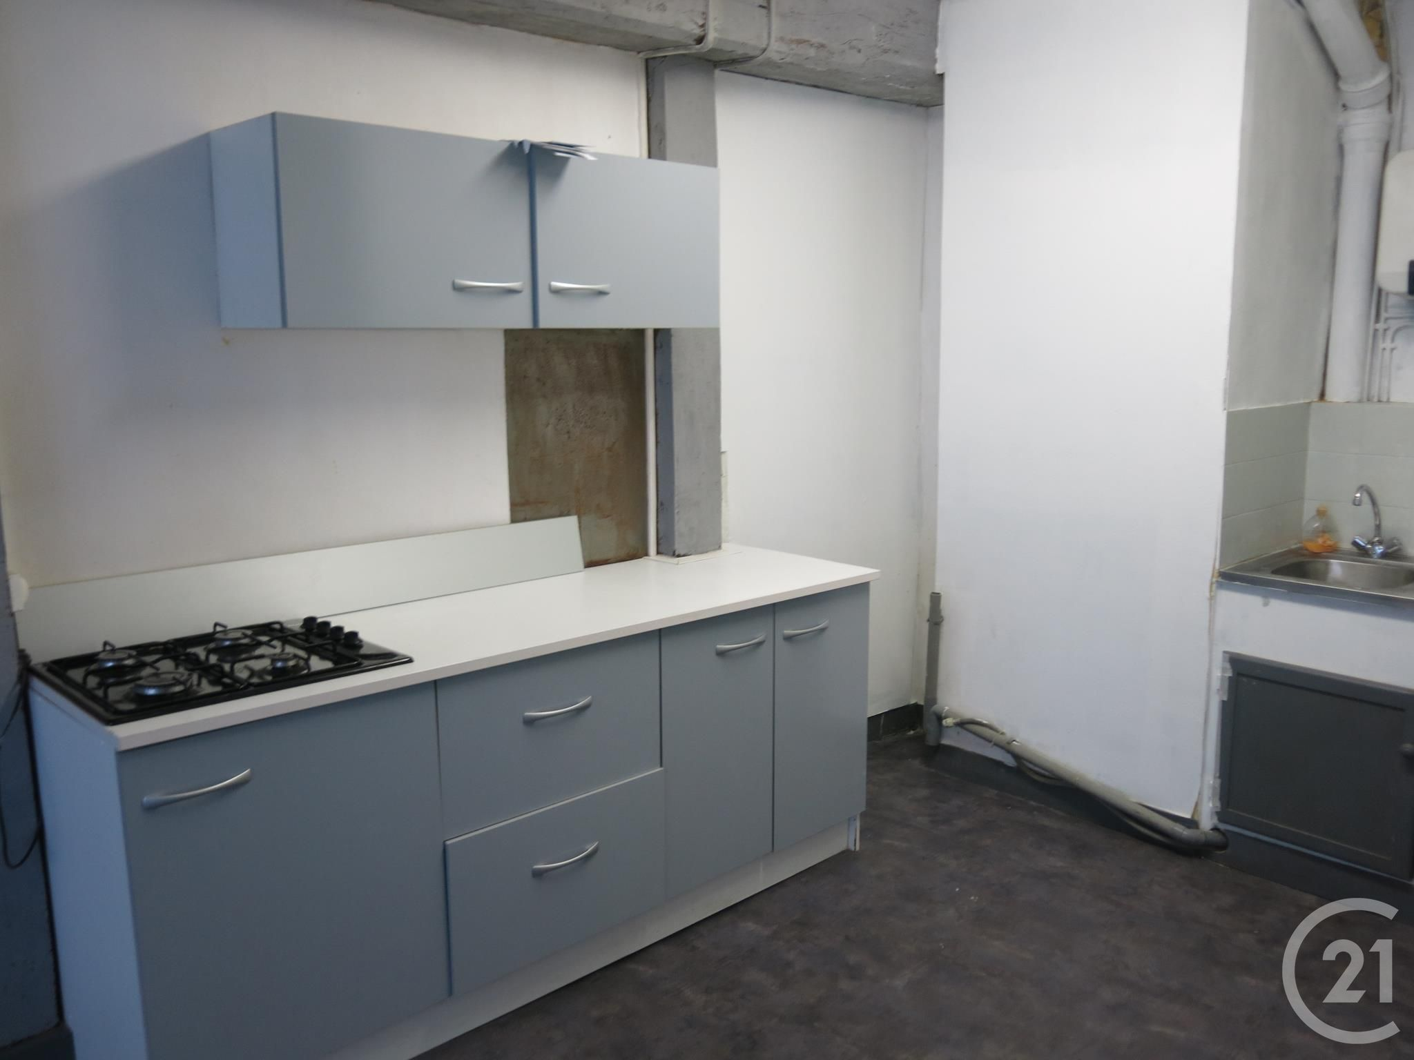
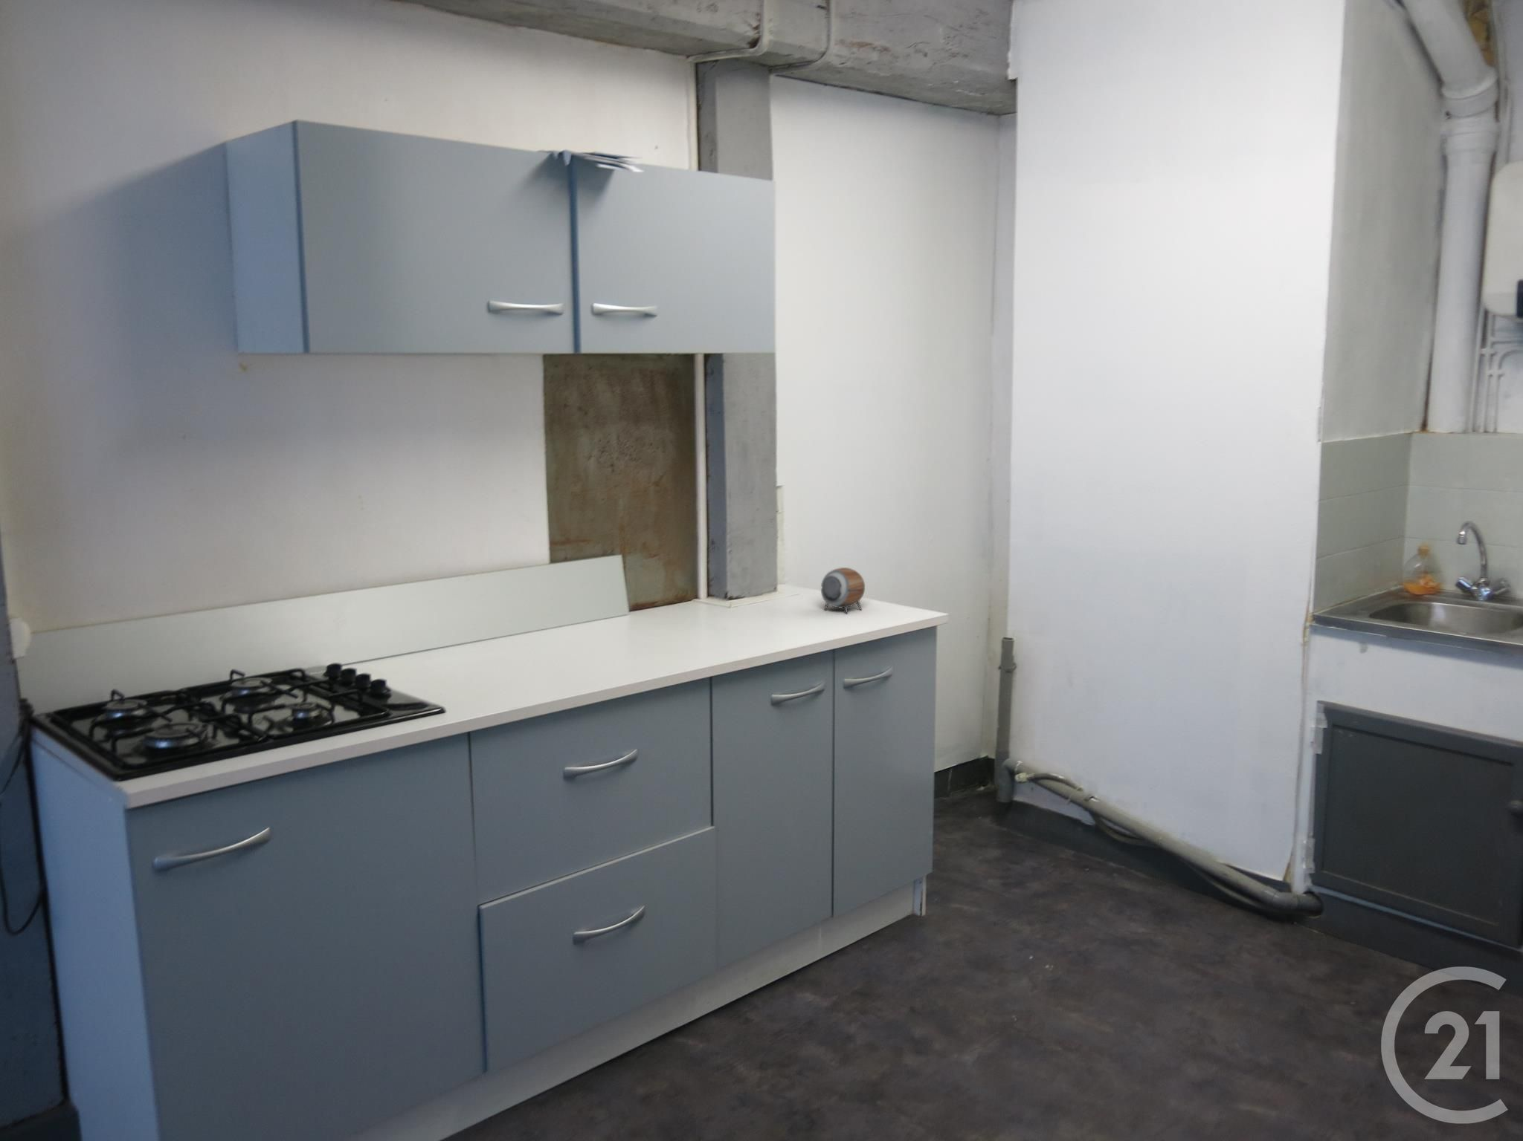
+ speaker (844, 588)
